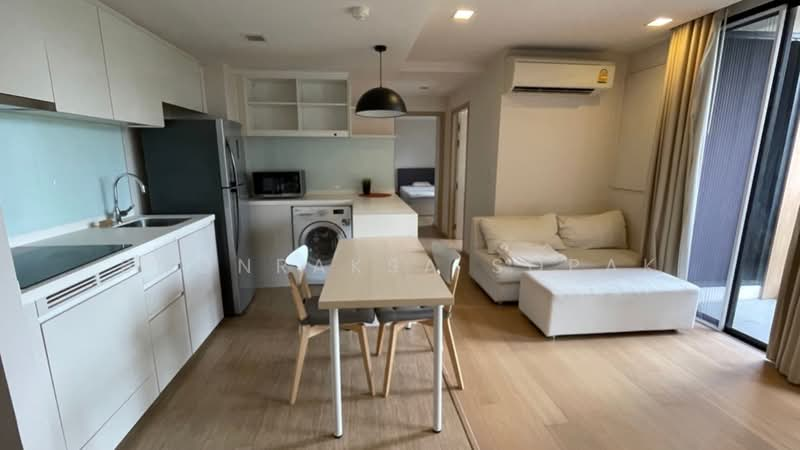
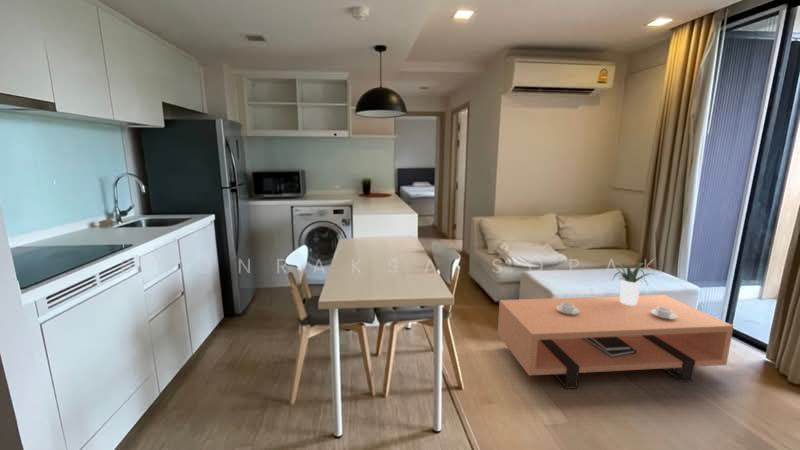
+ potted plant (631, 283)
+ coffee table (604, 333)
